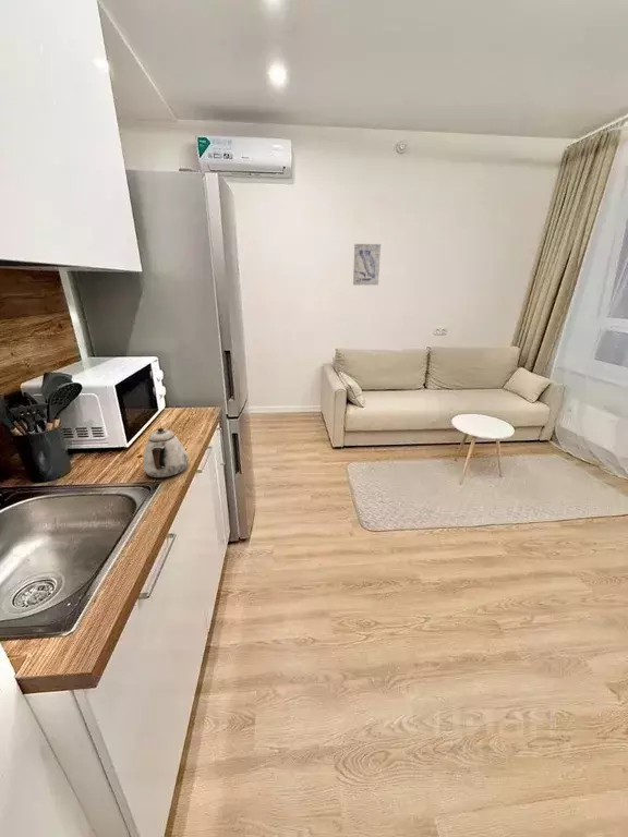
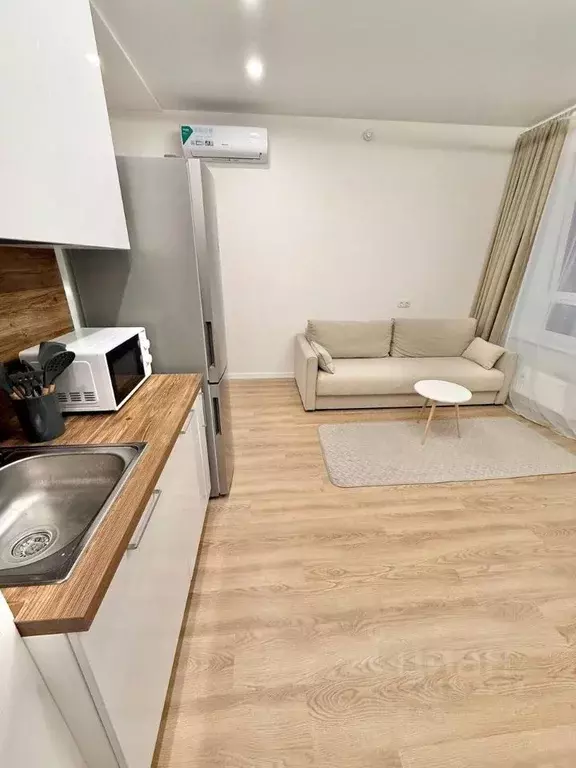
- teapot (165, 447)
- wall art (366, 265)
